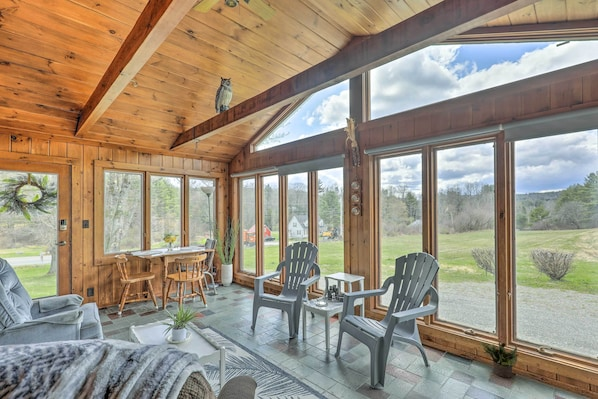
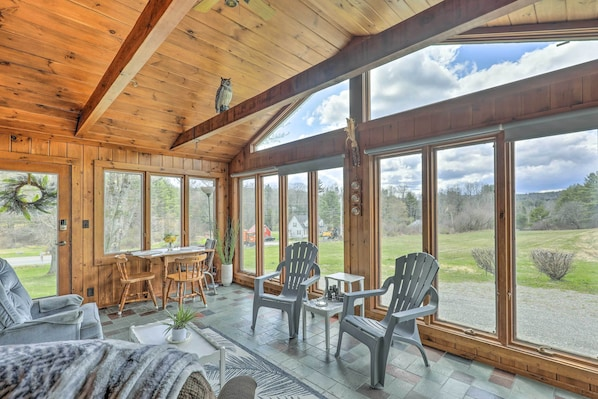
- potted plant (498, 355)
